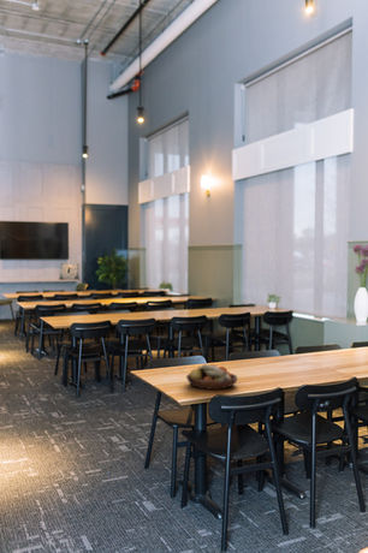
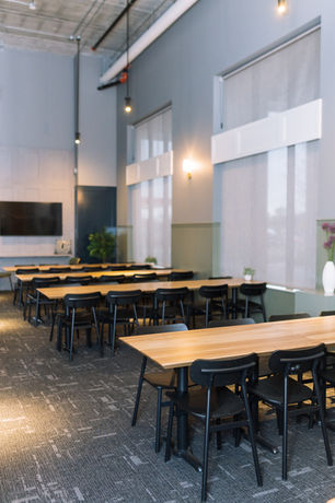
- fruit bowl (212, 374)
